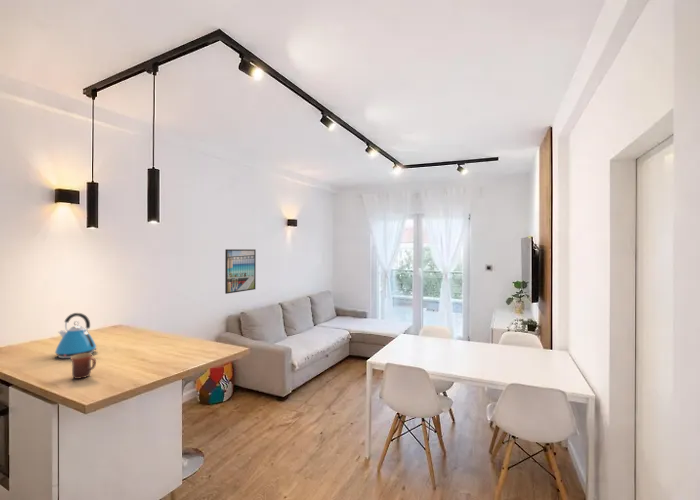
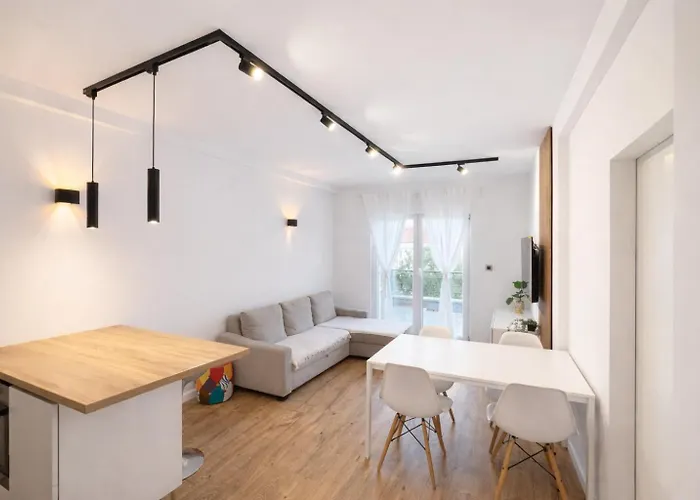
- kettle (77, 333)
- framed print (241, 270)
- mug (84, 366)
